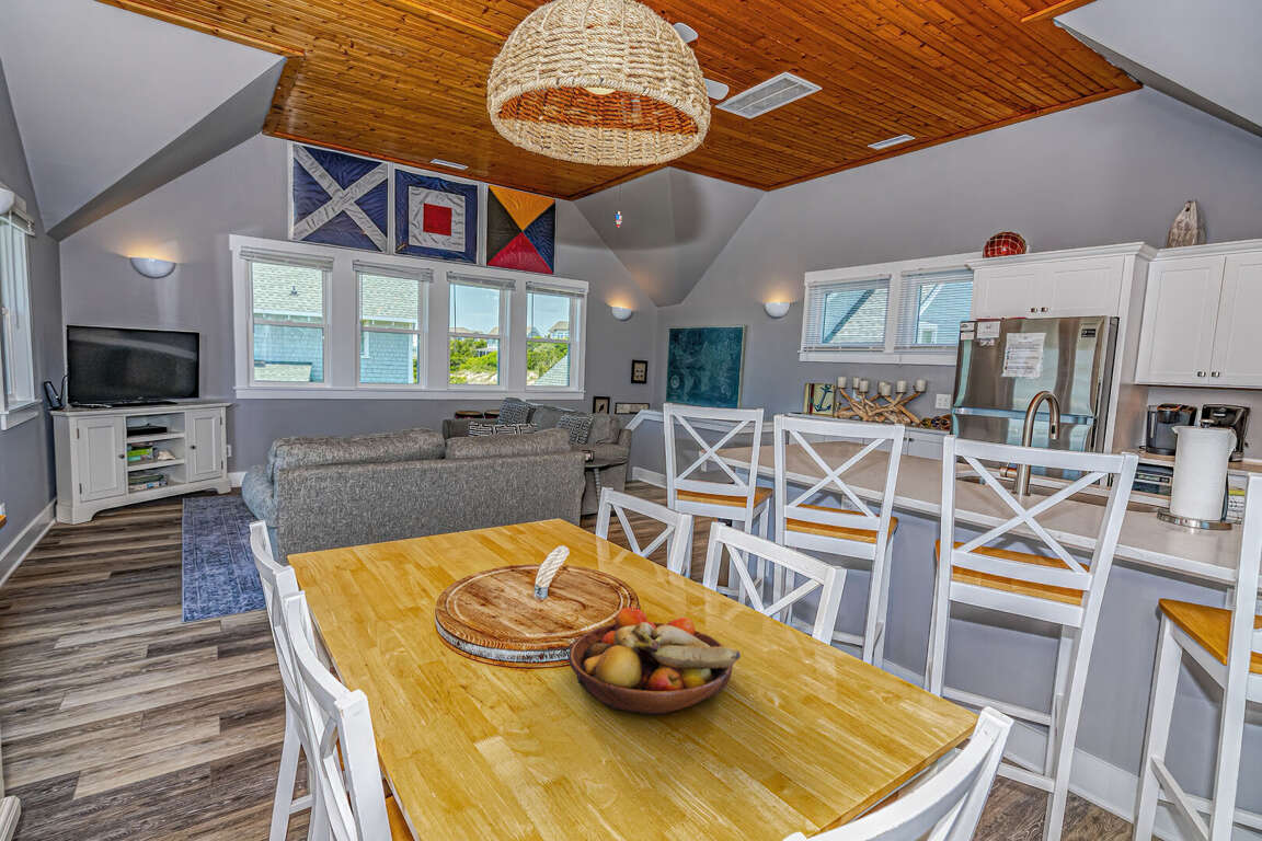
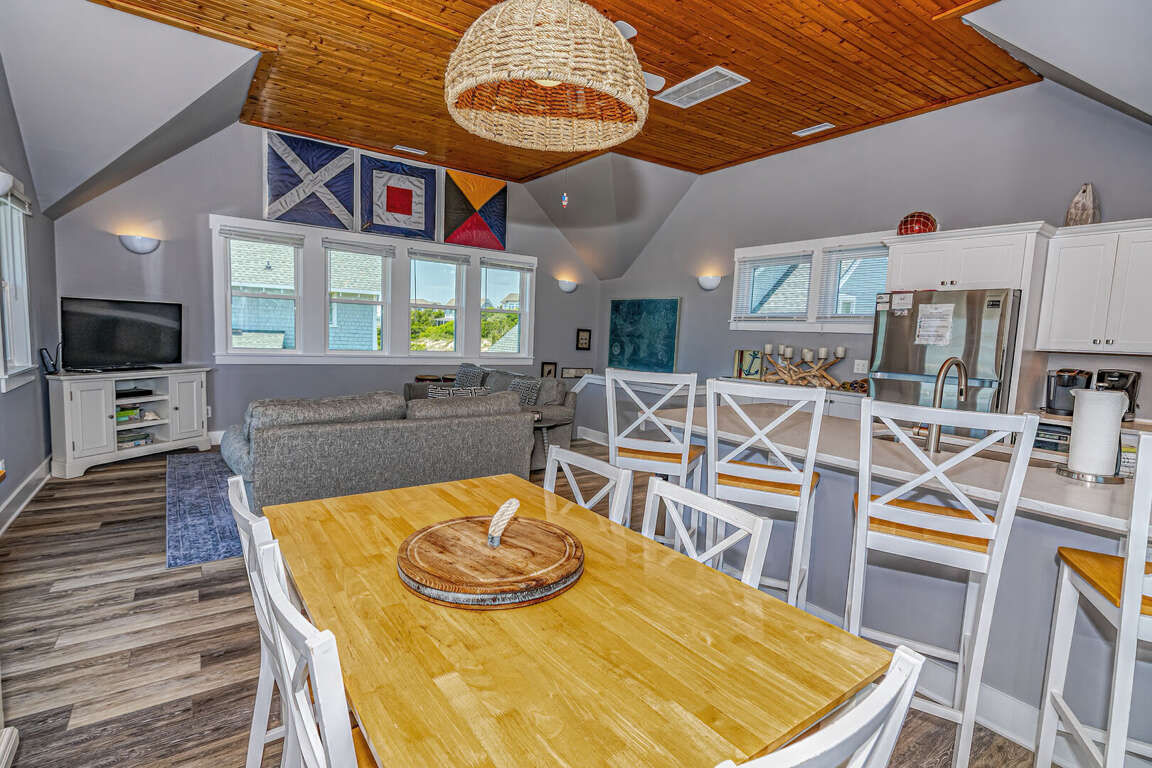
- fruit bowl (653, 647)
